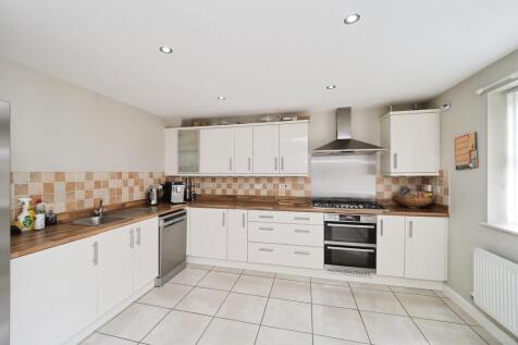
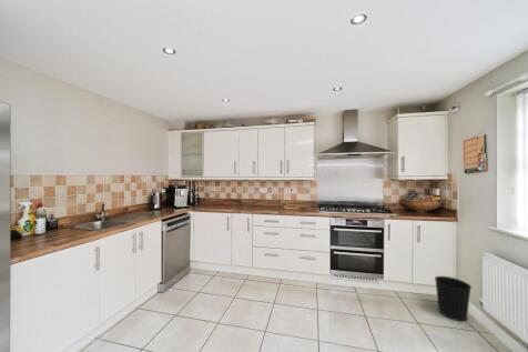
+ wastebasket (451, 298)
